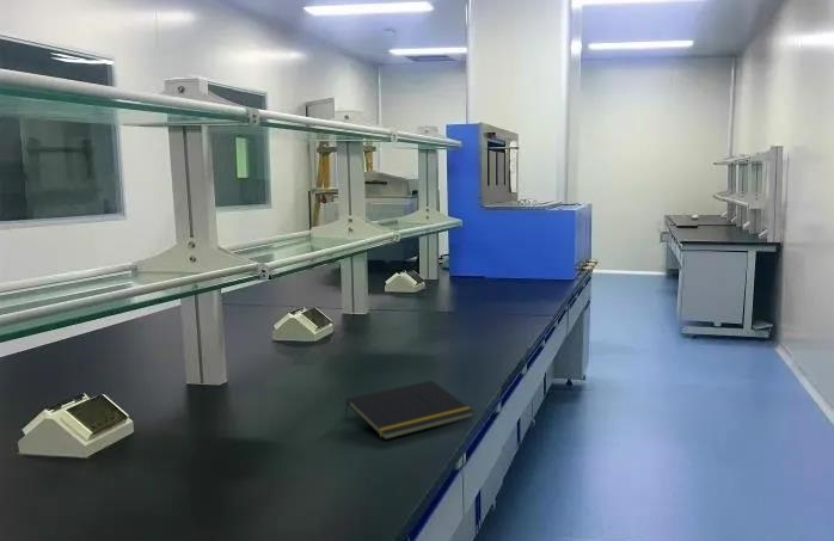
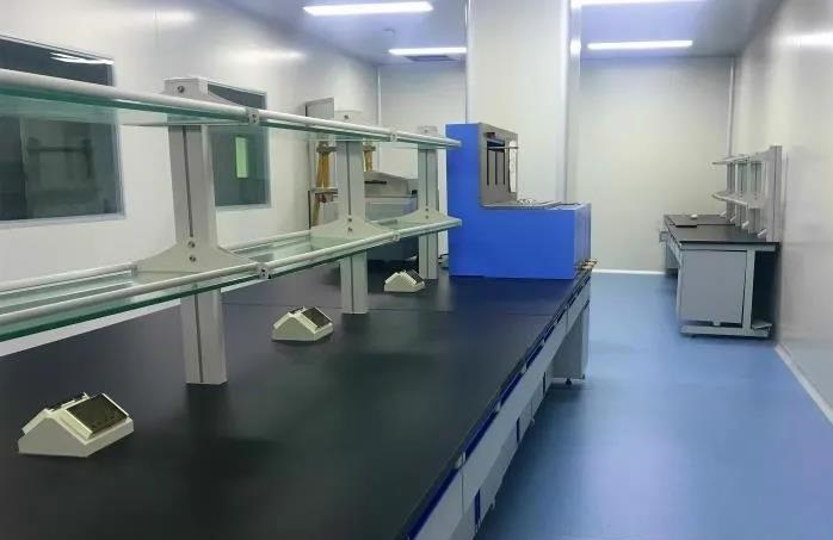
- notepad (410, 407)
